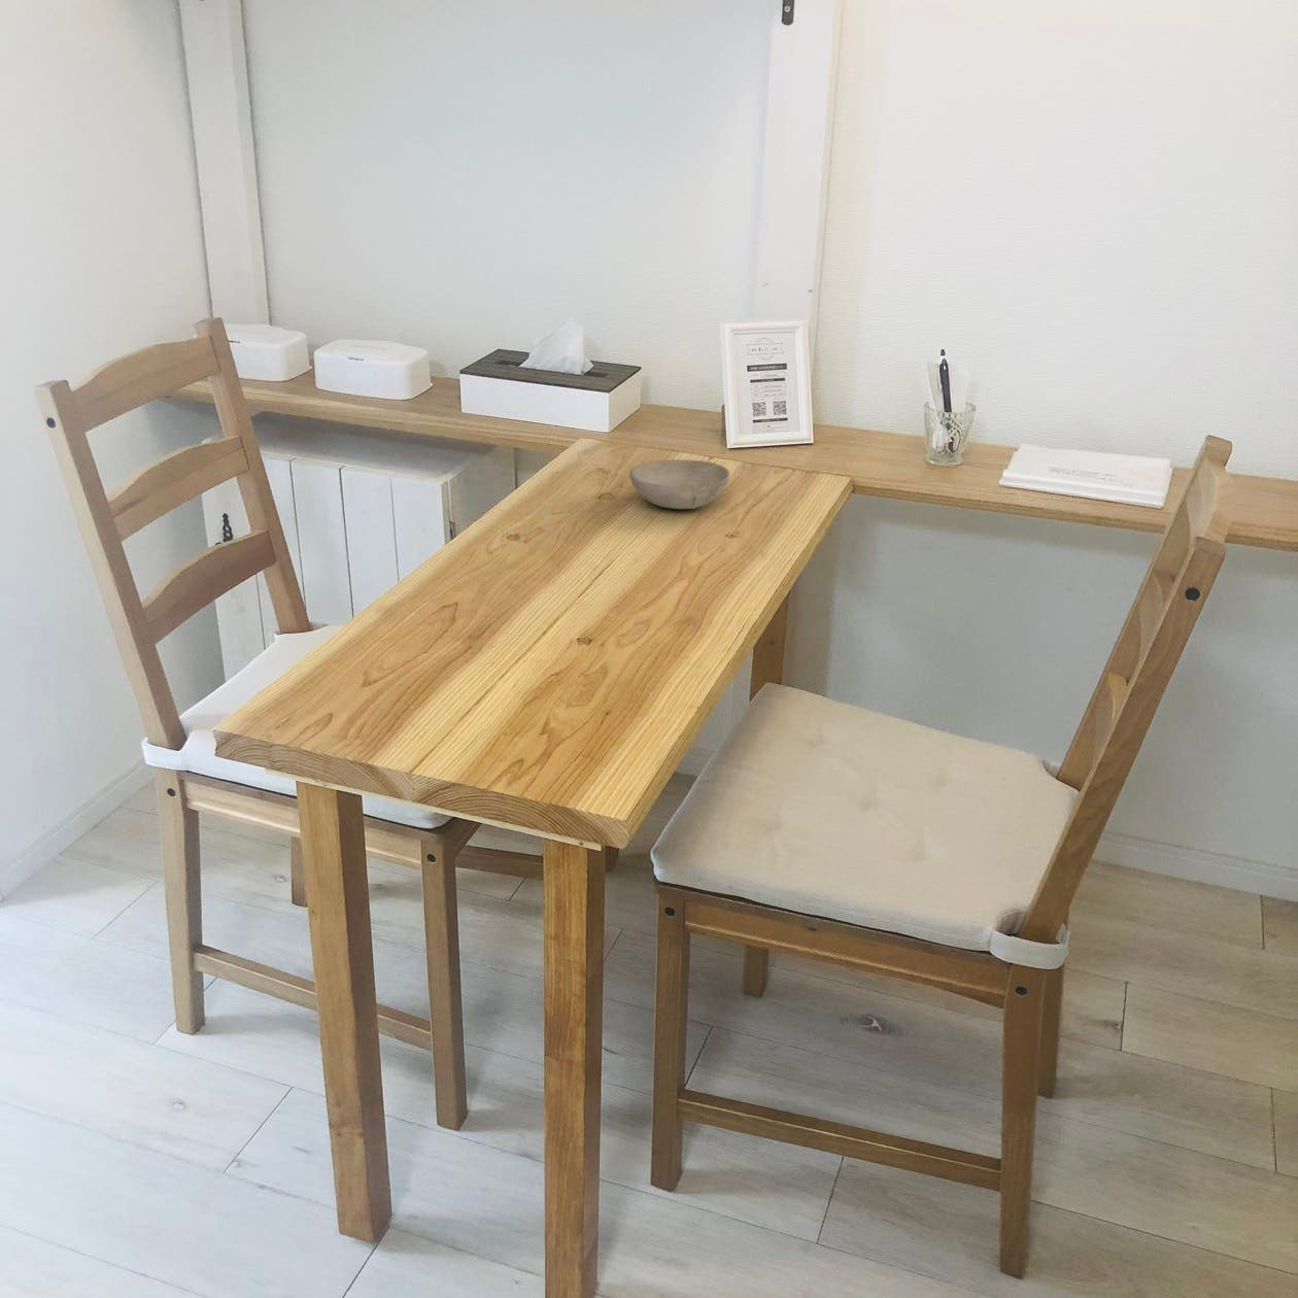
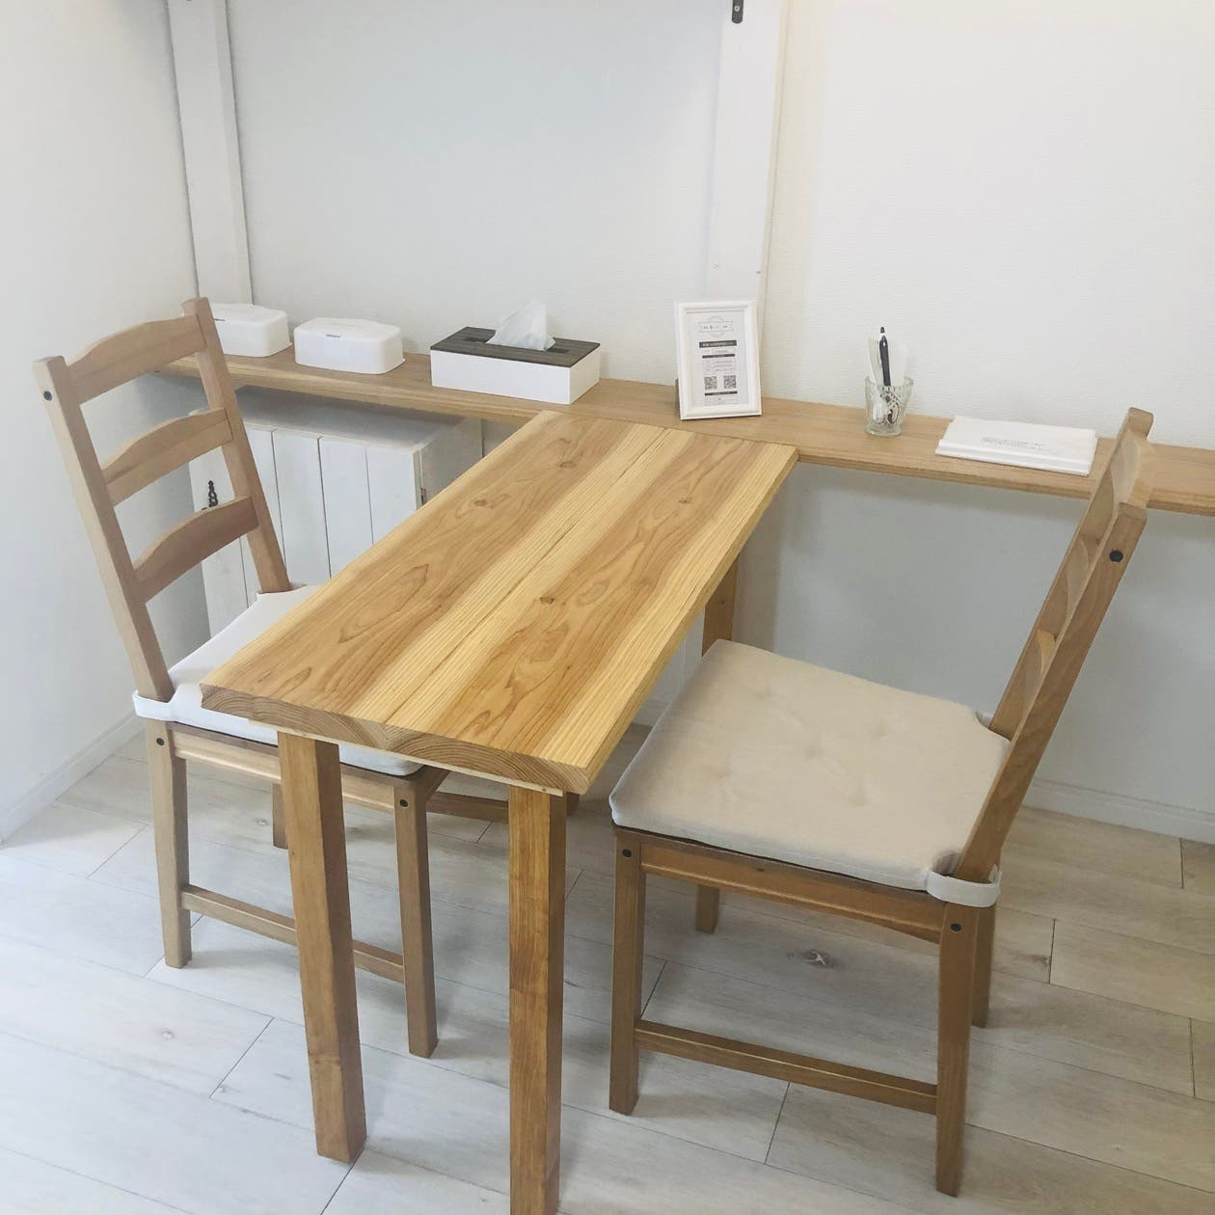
- bowl (678, 487)
